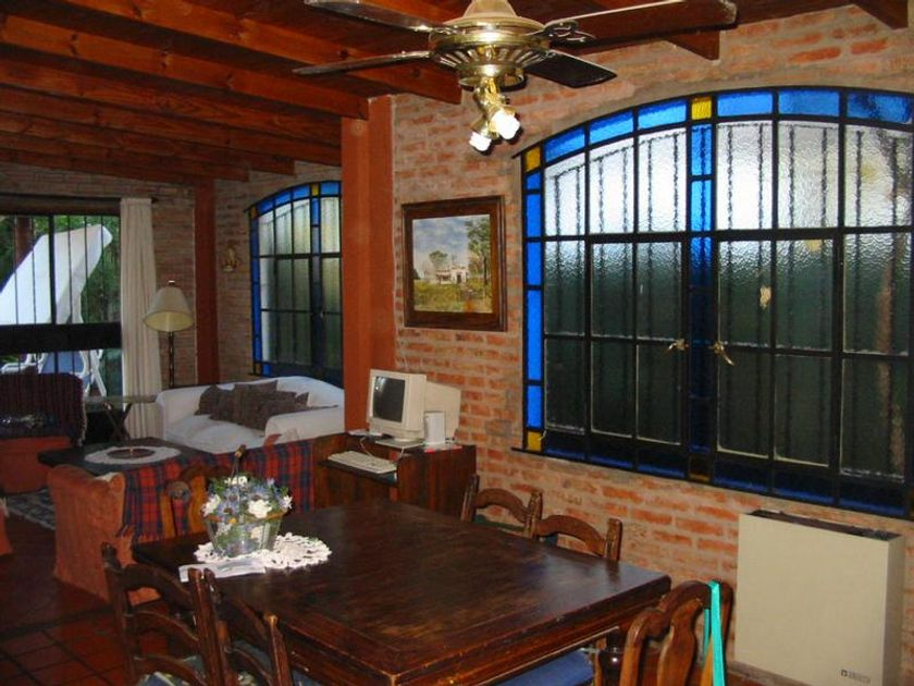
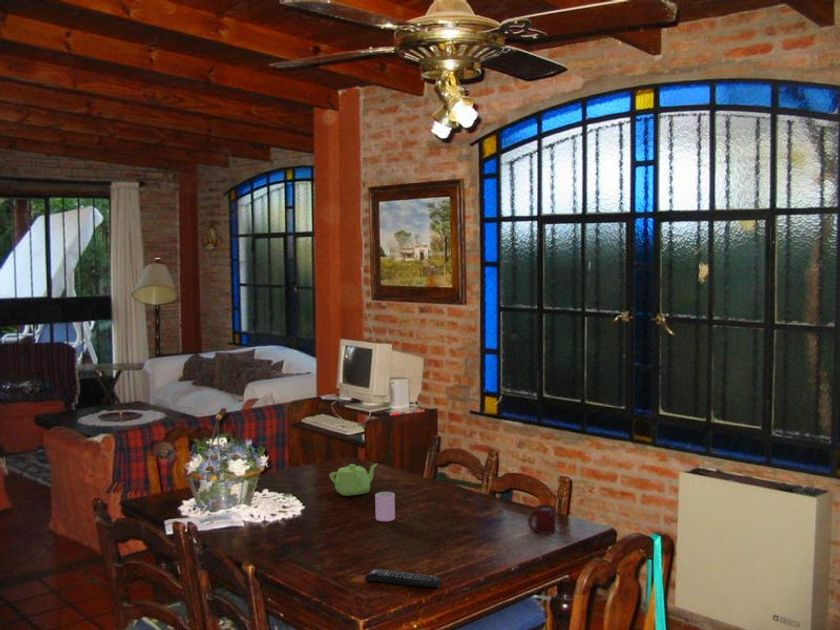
+ cup (541, 519)
+ teapot (354, 478)
+ remote control (402, 578)
+ cup (383, 505)
